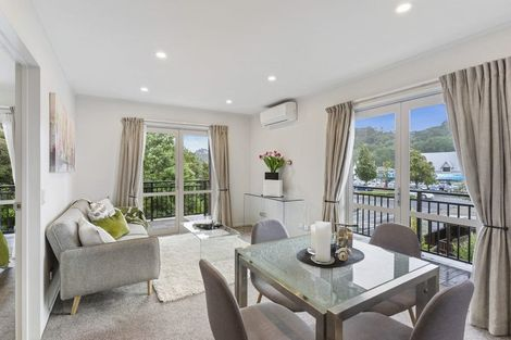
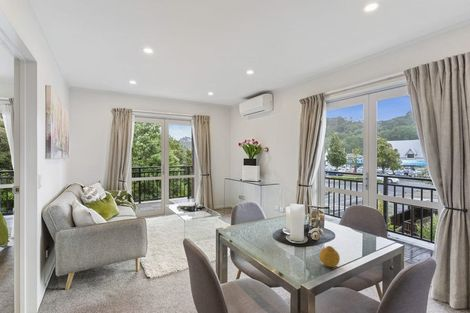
+ fruit (329, 256)
